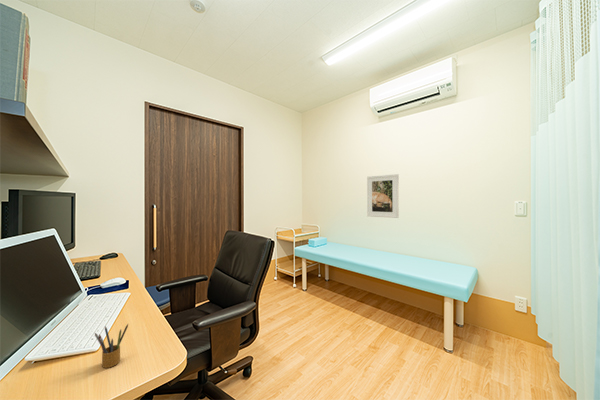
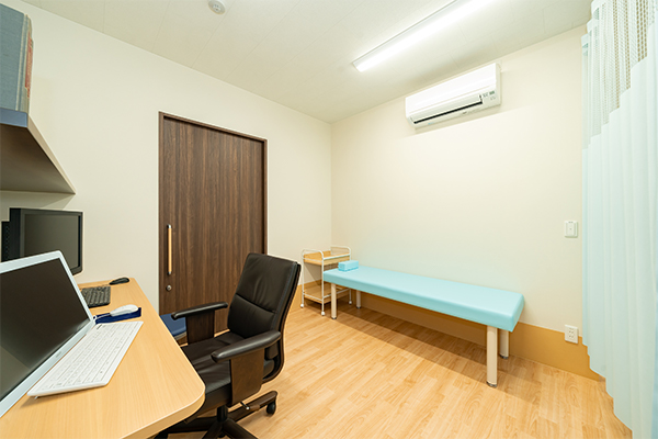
- pencil box (112, 344)
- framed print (382, 196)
